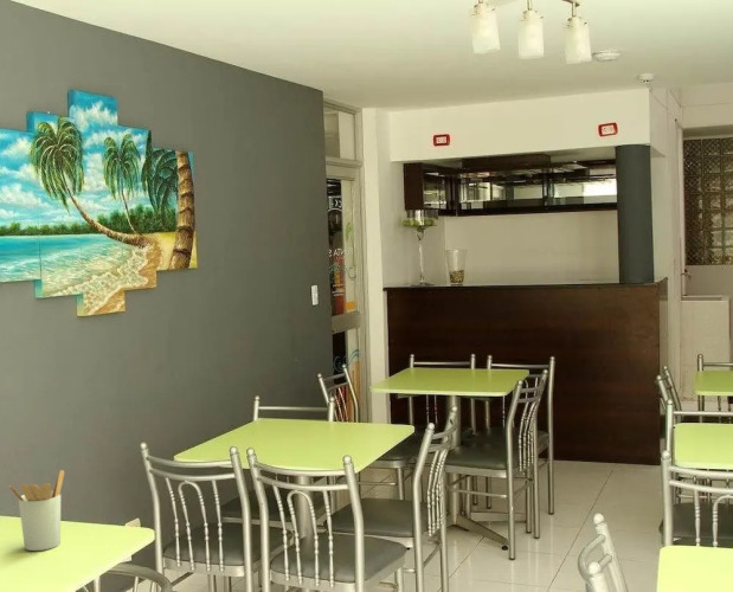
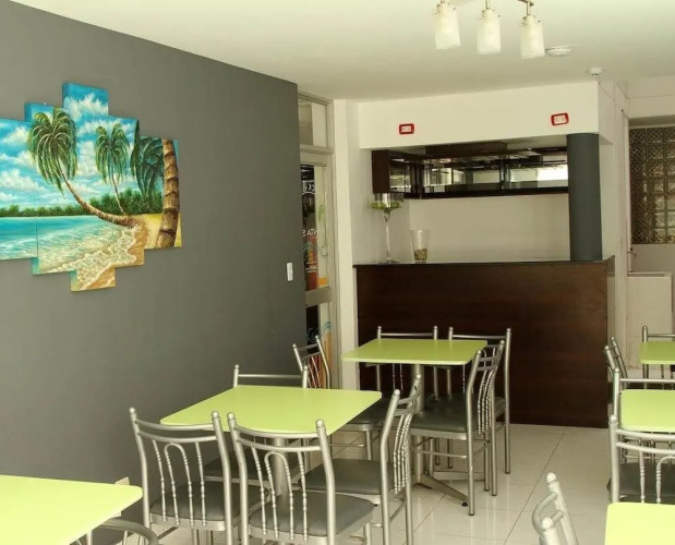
- utensil holder (39, 510)
